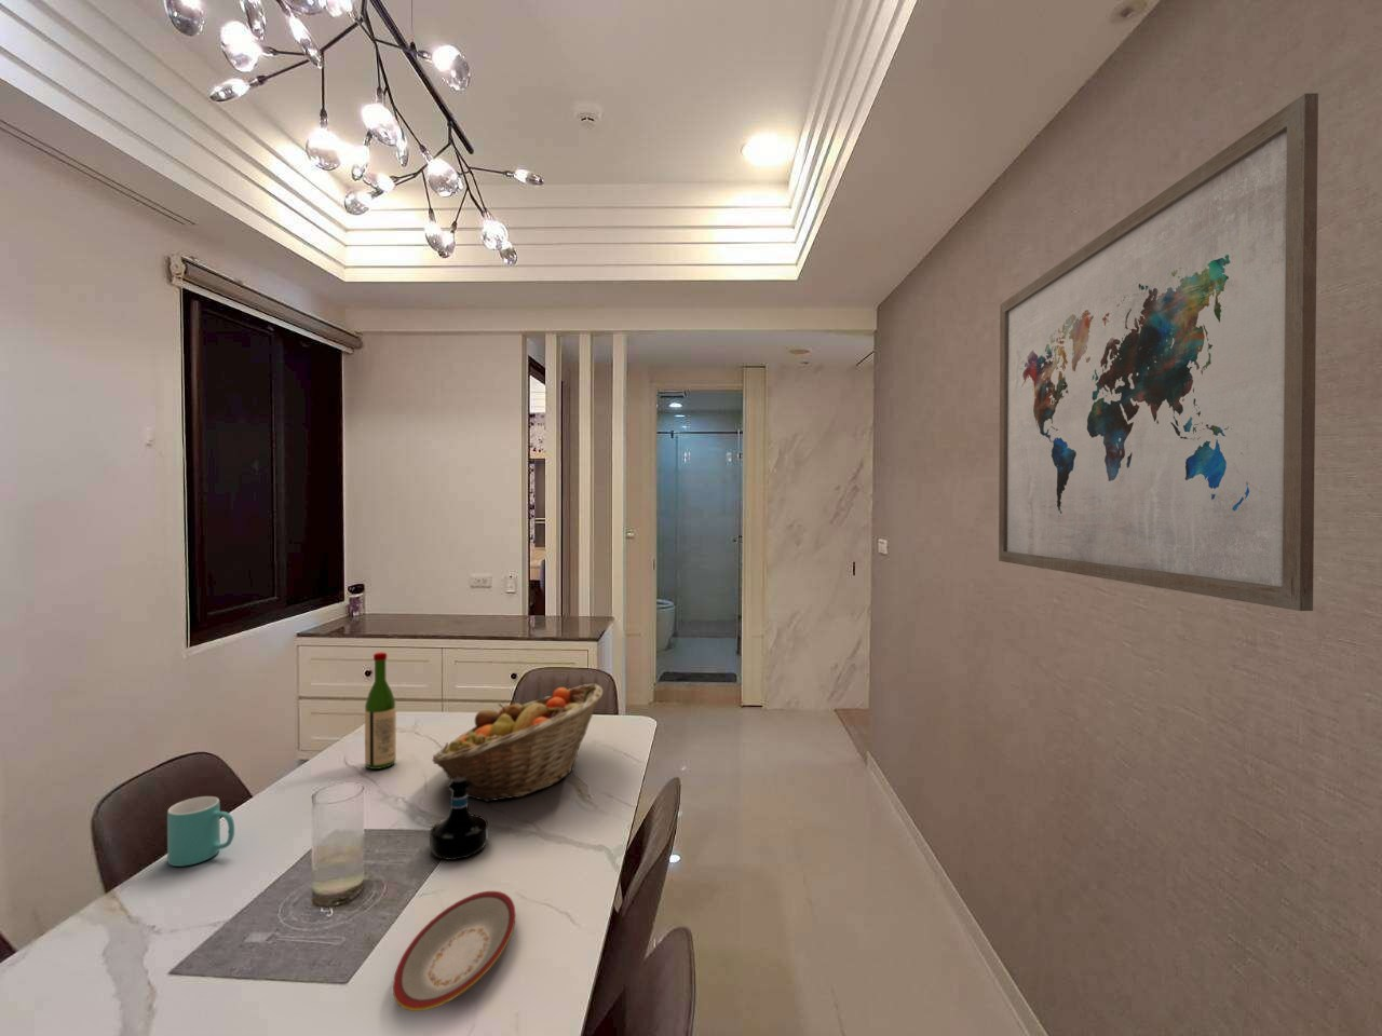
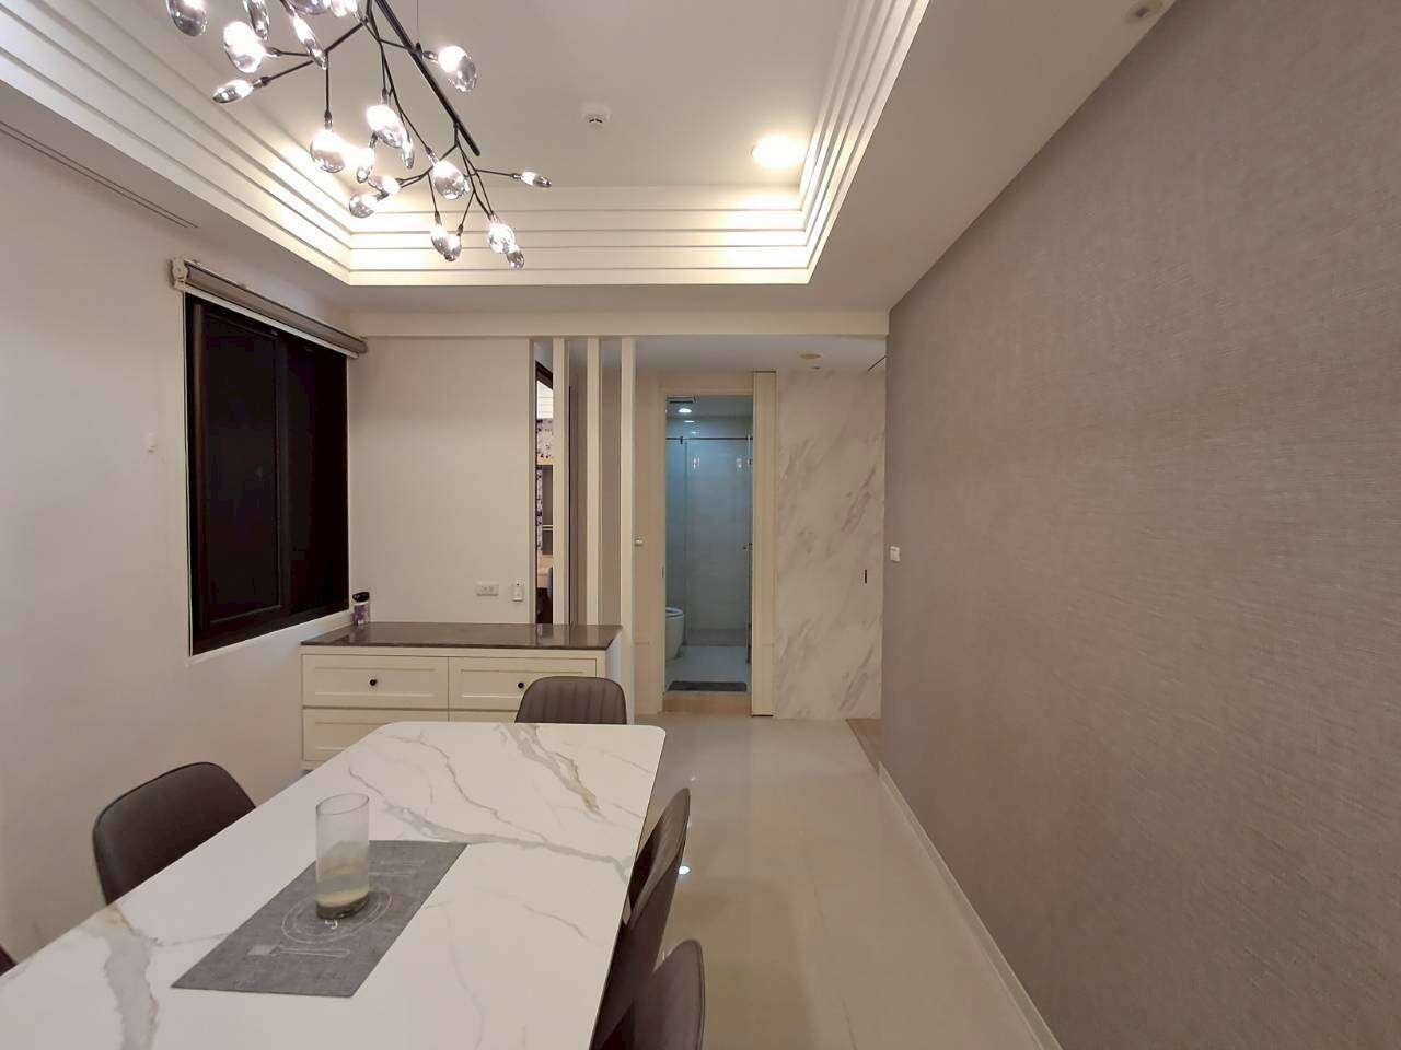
- wall art (1103, 406)
- mug (203, 830)
- plate (459, 949)
- wine bottle (380, 708)
- tequila bottle (459, 813)
- fruit basket (523, 733)
